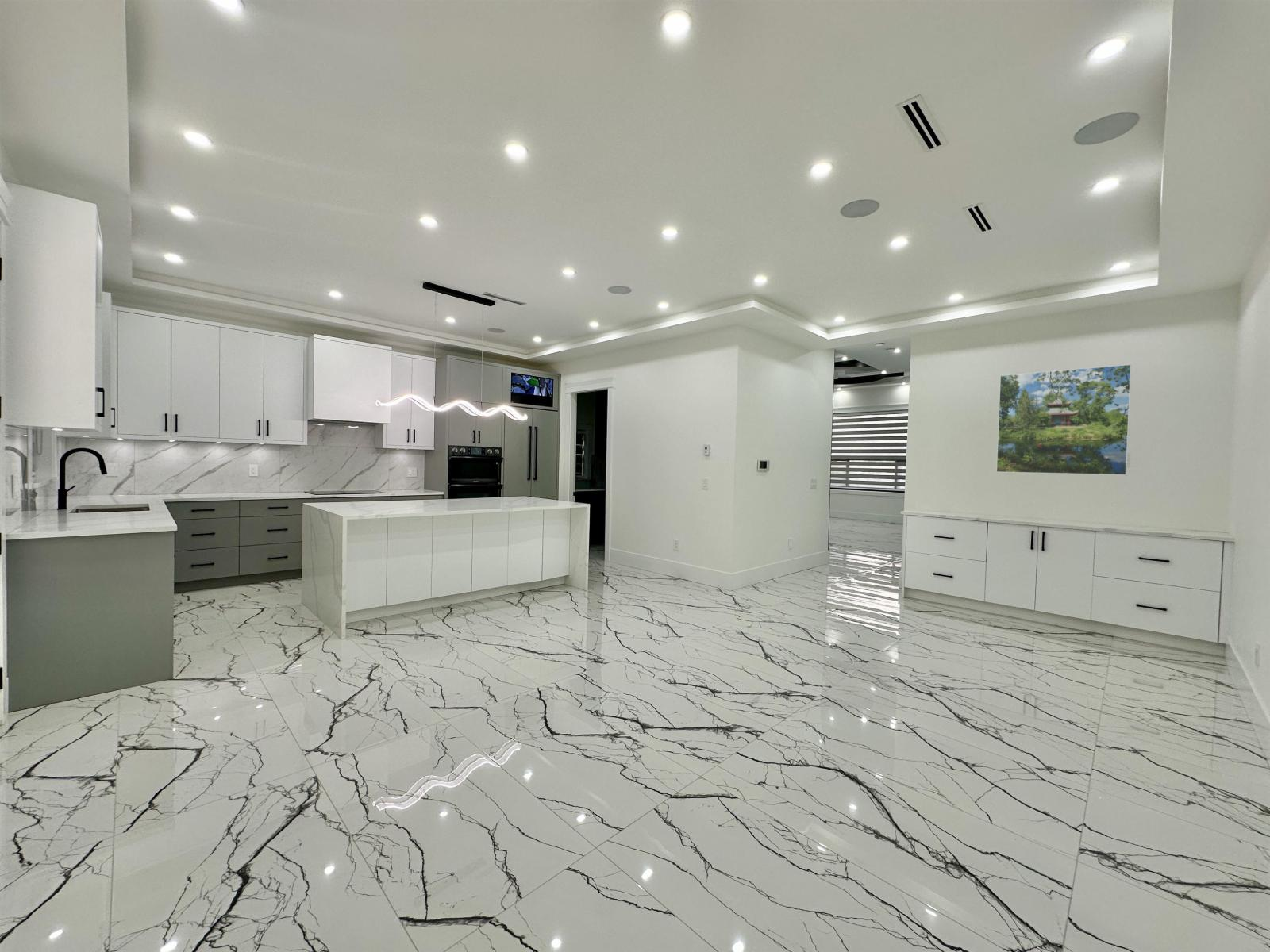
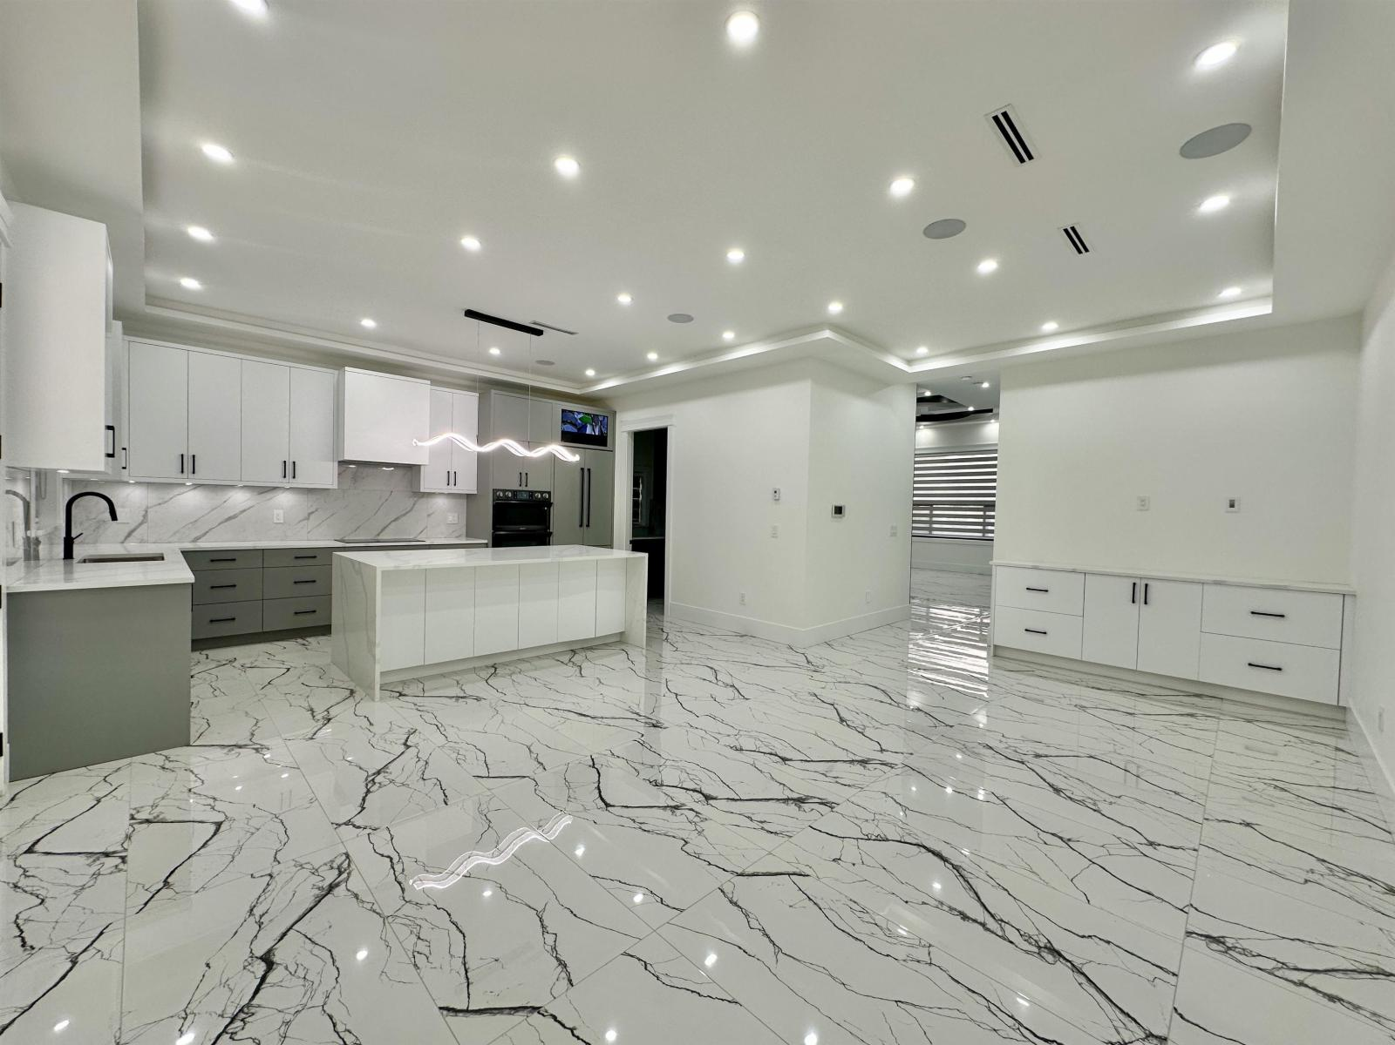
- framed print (1059, 422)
